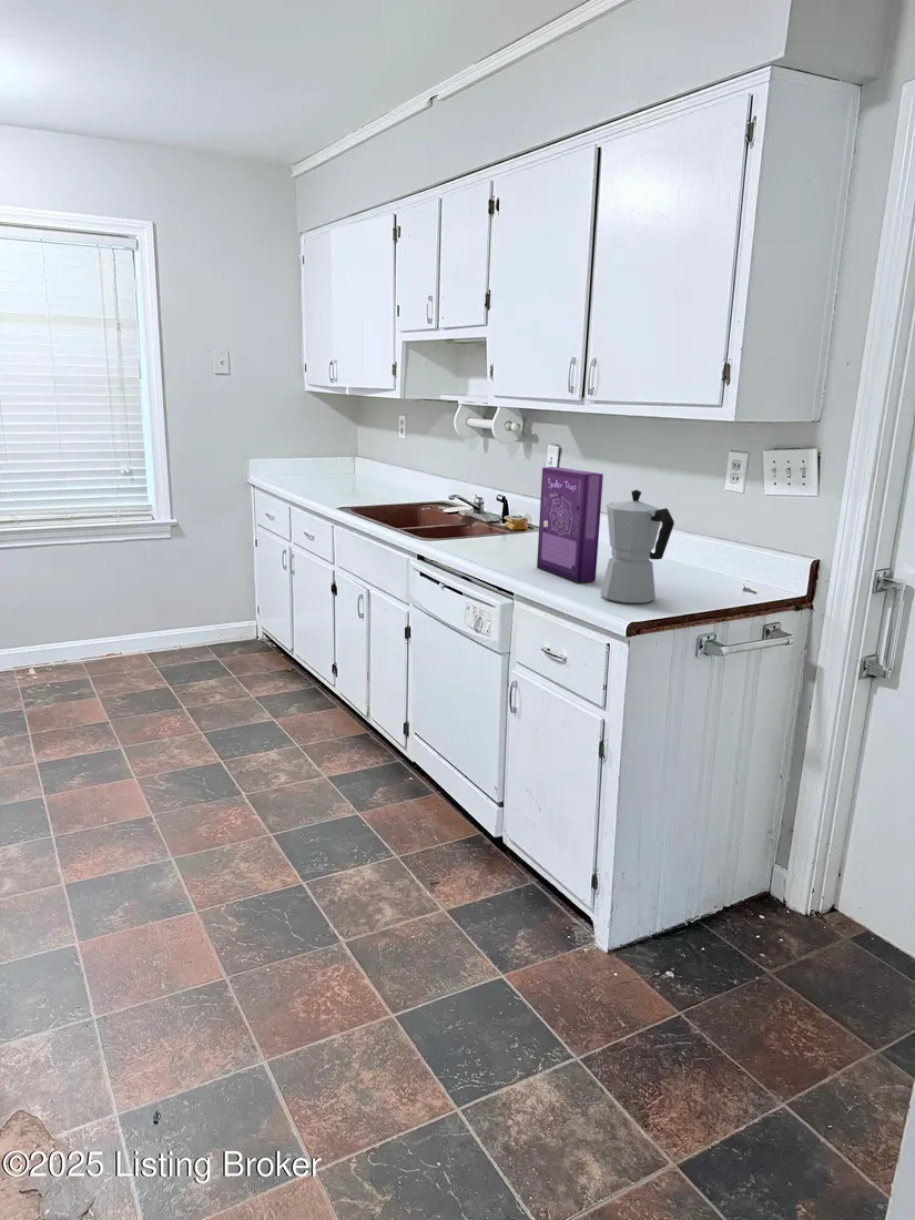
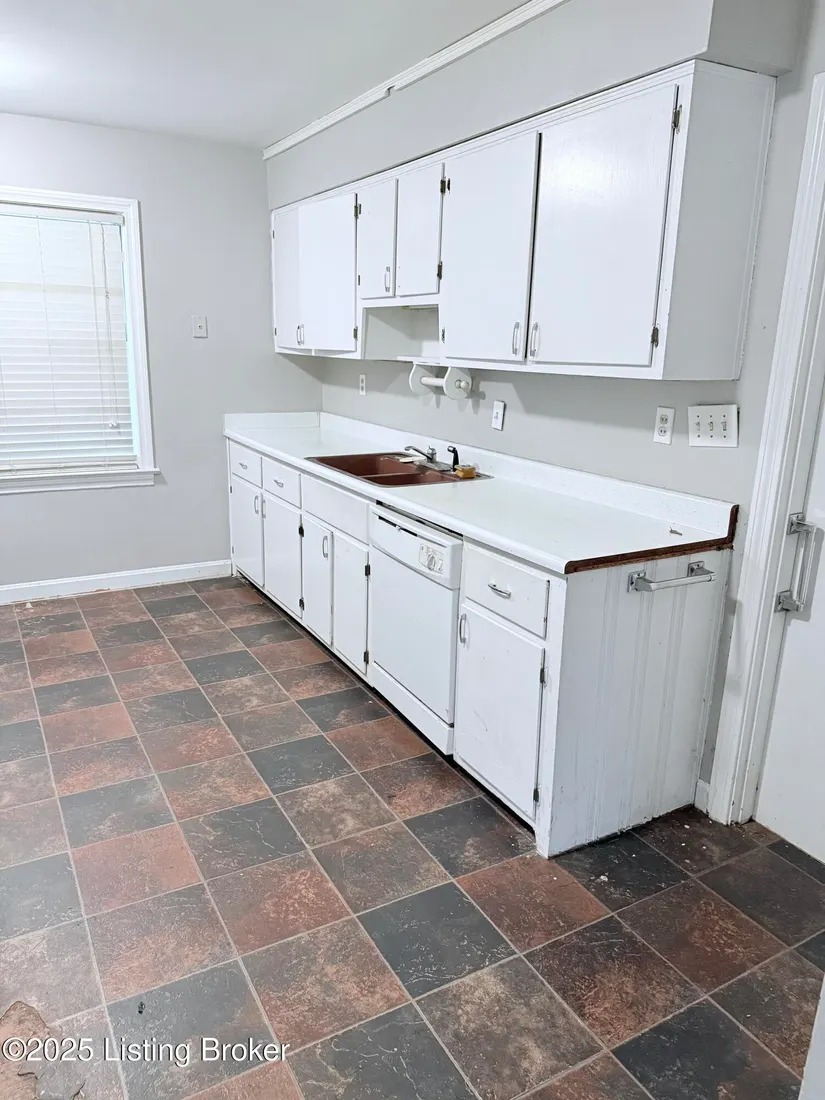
- cereal box (568, 522)
- moka pot (636, 545)
